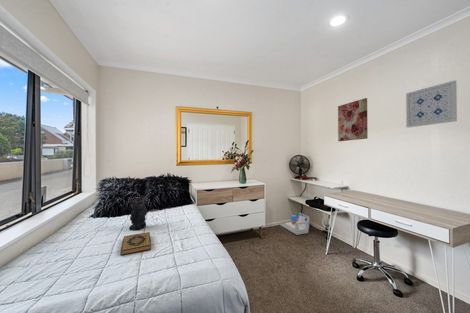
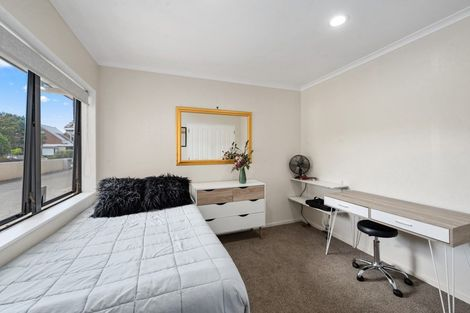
- storage bin (298, 222)
- wall art (351, 121)
- hardback book (136, 242)
- bear (139, 210)
- wall art (429, 106)
